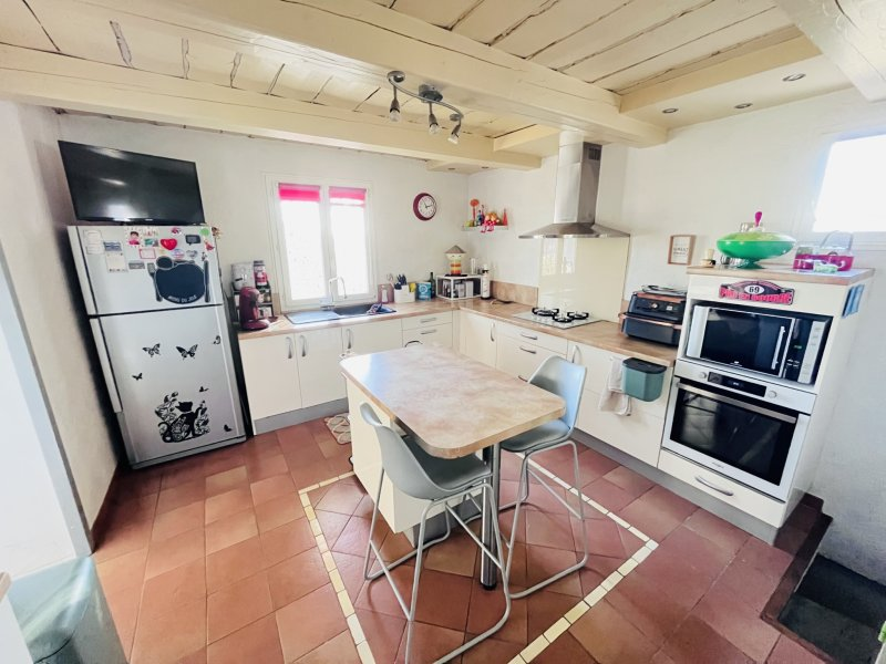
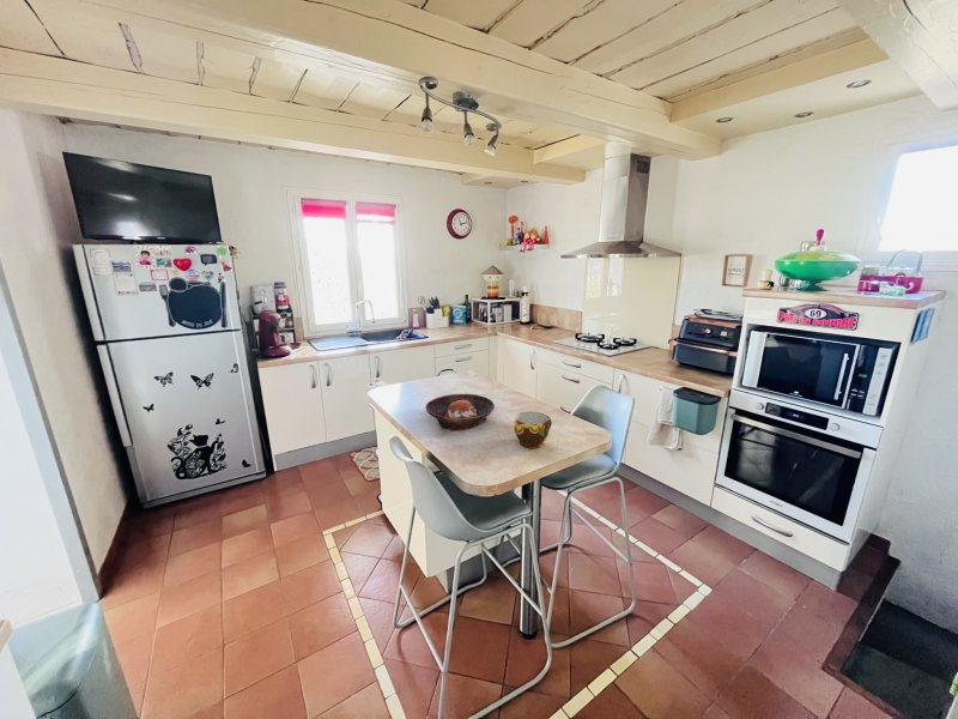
+ cup (532, 429)
+ bowl (460, 410)
